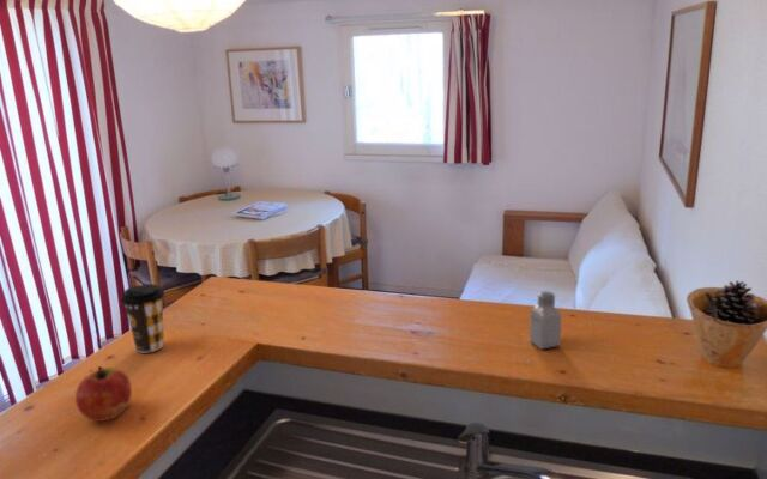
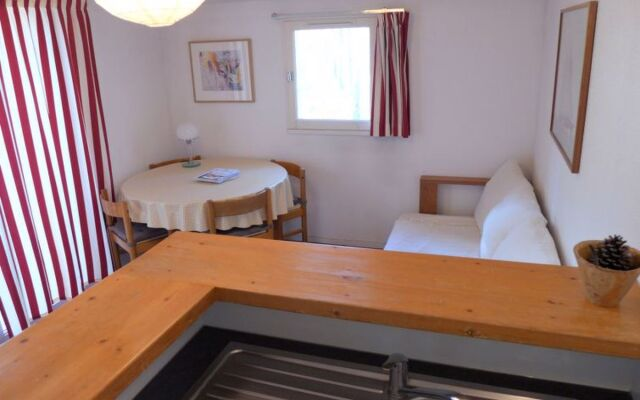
- saltshaker (545, 319)
- apple (104, 392)
- coffee cup (145, 319)
